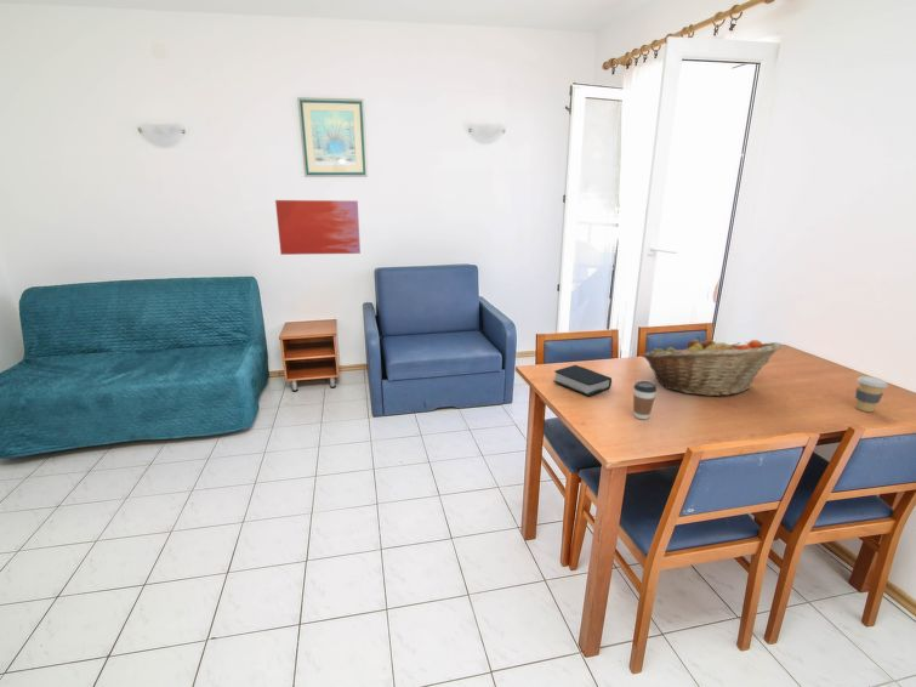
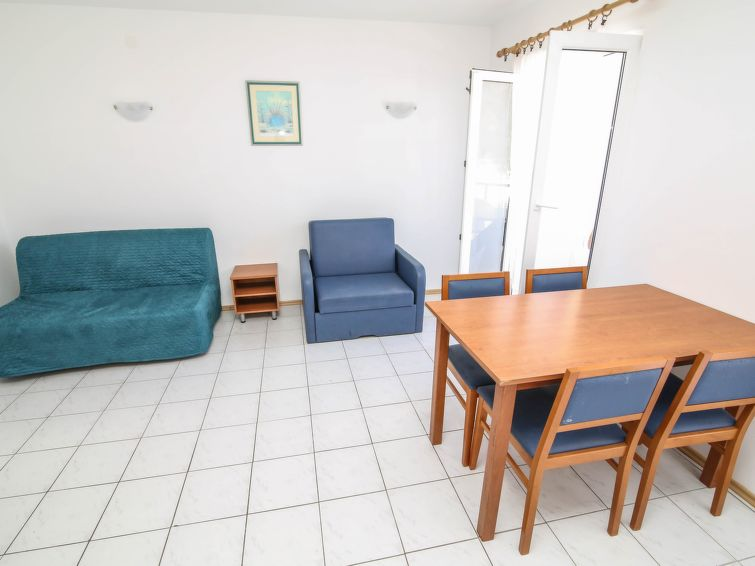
- wall art (319, 227)
- book (581, 379)
- coffee cup (869, 393)
- fruit basket (709, 359)
- coffee cup (643, 399)
